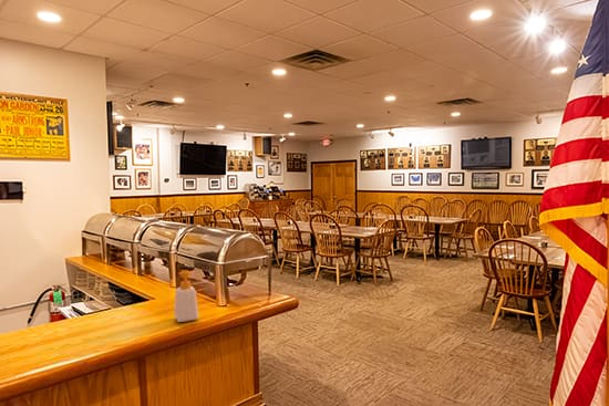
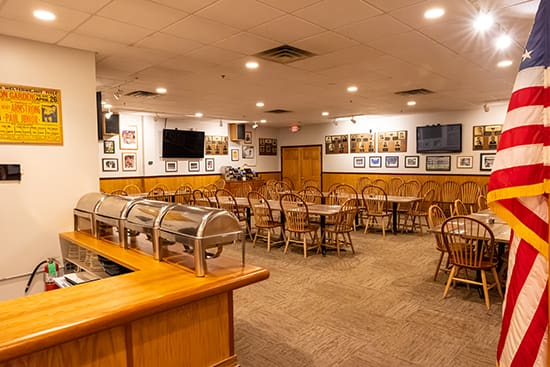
- soap bottle (184, 293)
